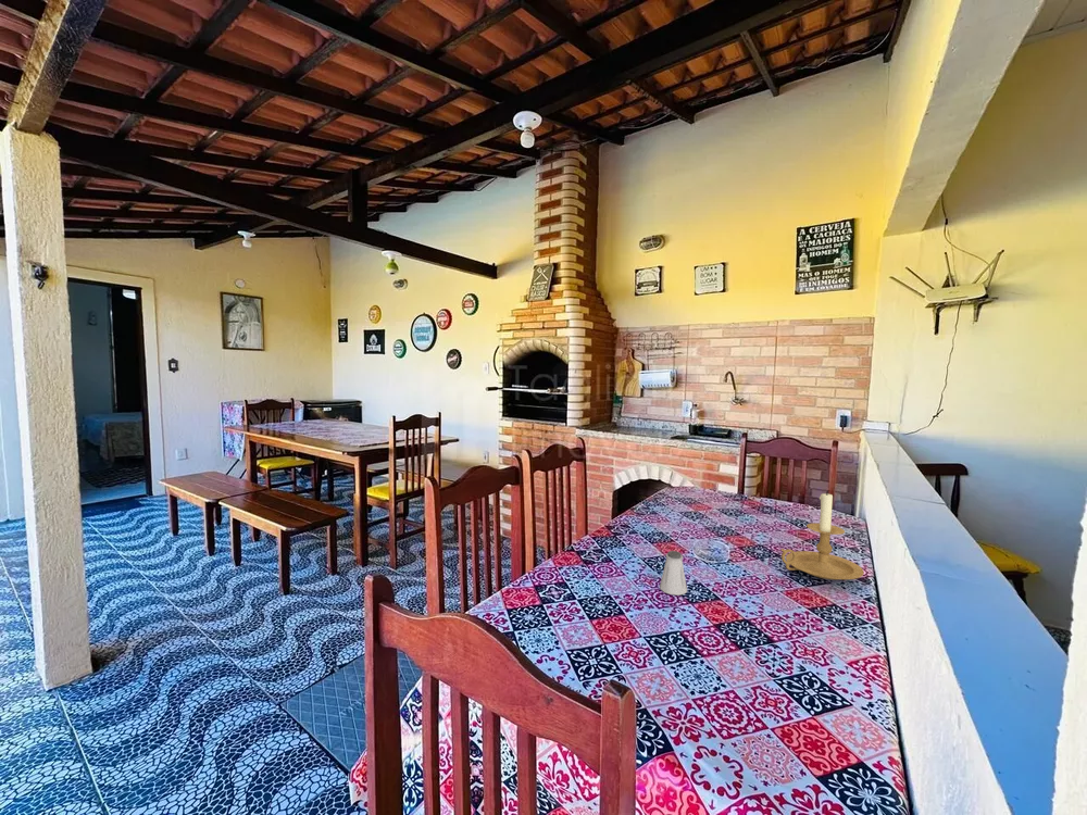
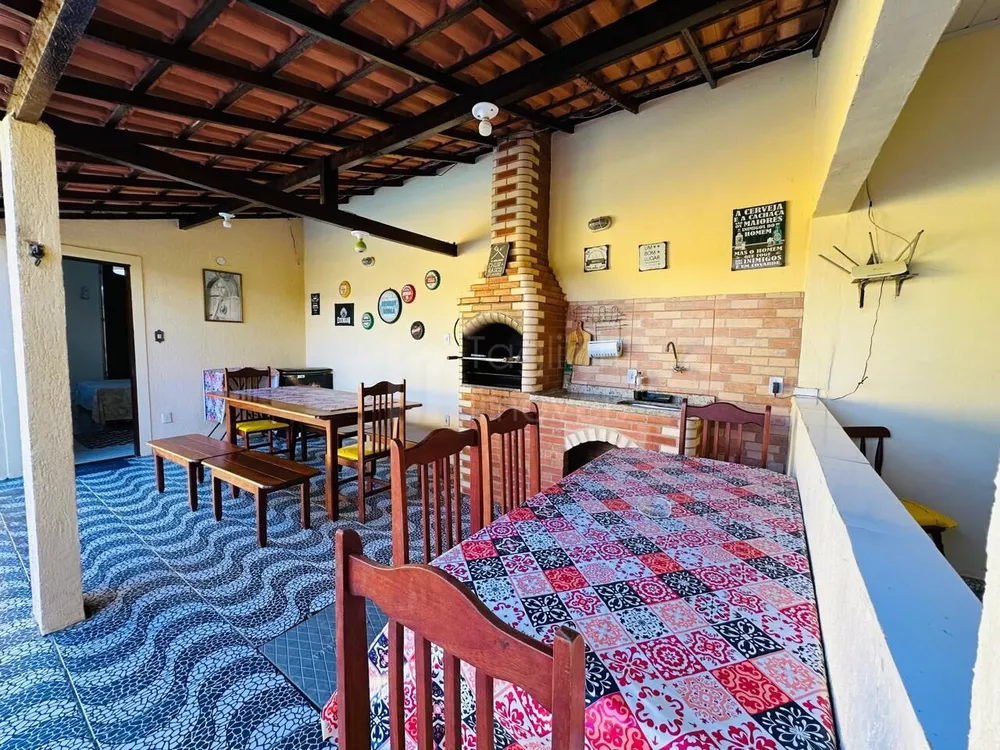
- saltshaker (674, 570)
- candle holder (824, 531)
